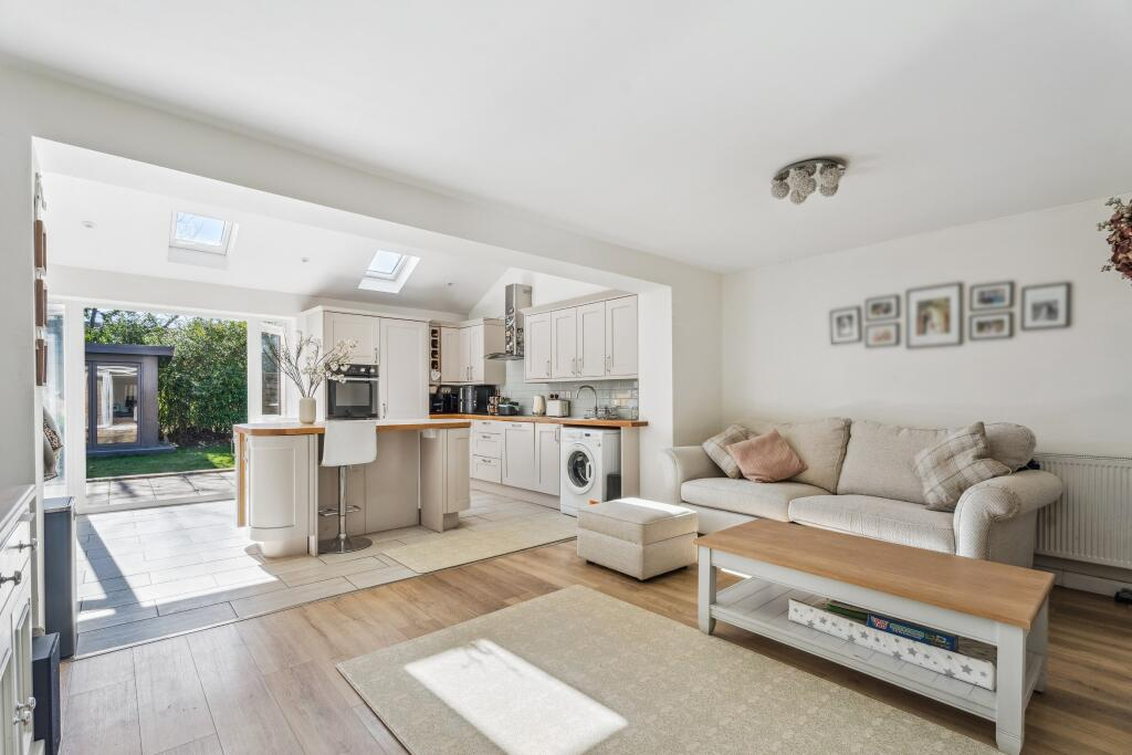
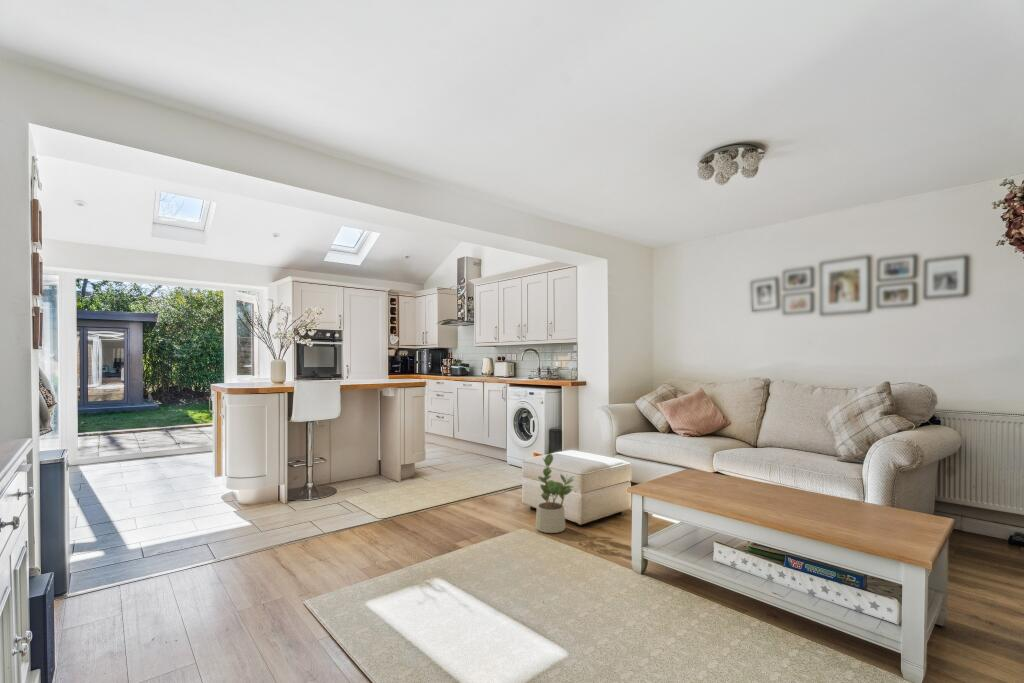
+ potted plant (554, 490)
